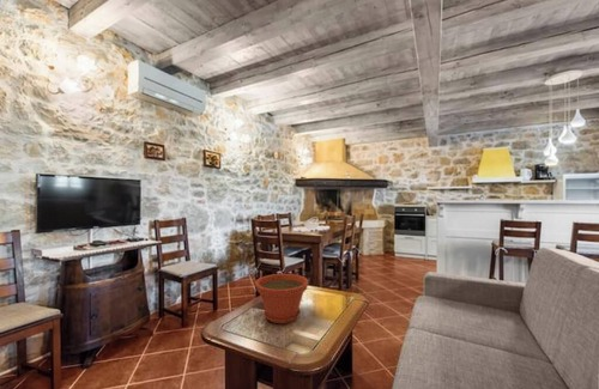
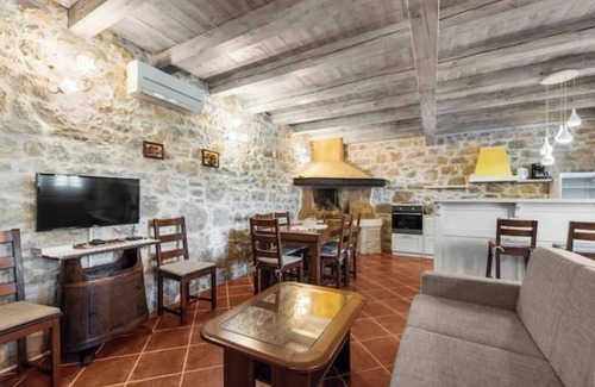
- plant pot (282, 298)
